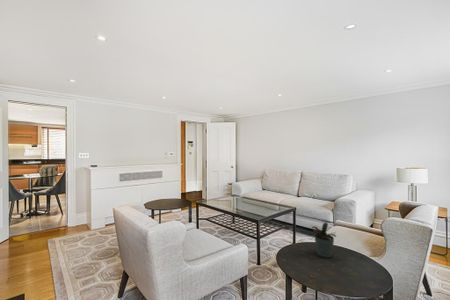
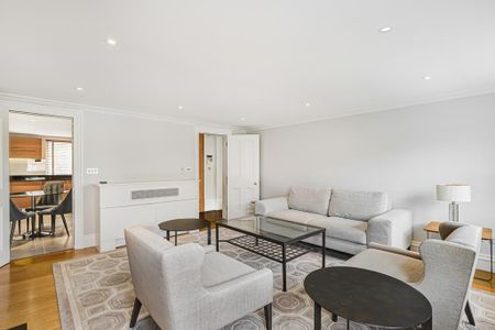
- potted plant (322, 238)
